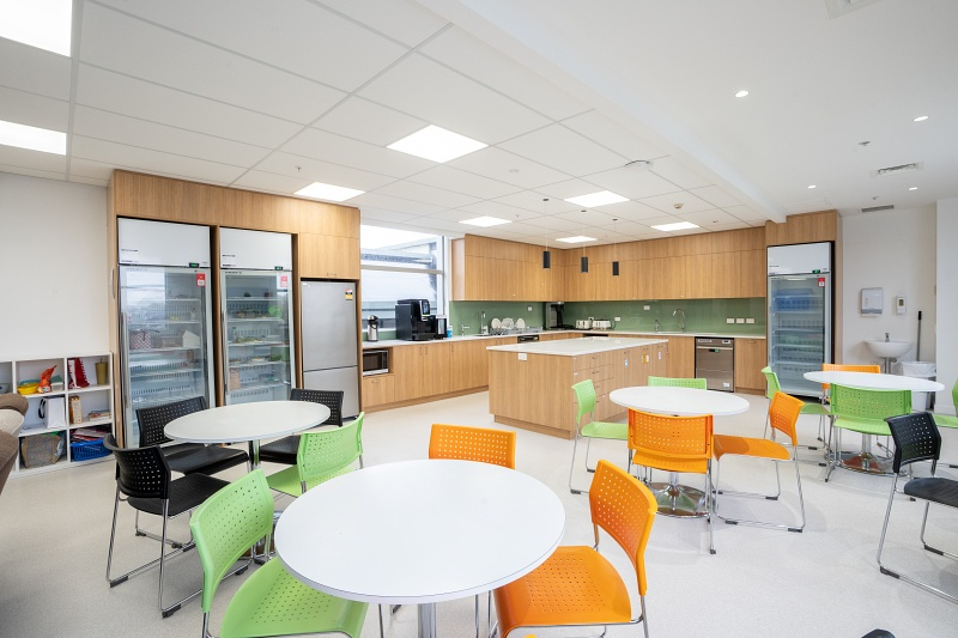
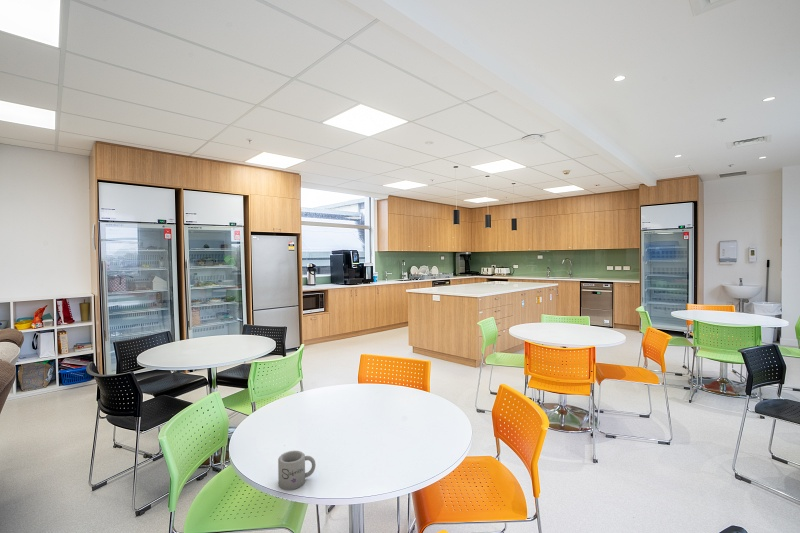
+ mug (297, 467)
